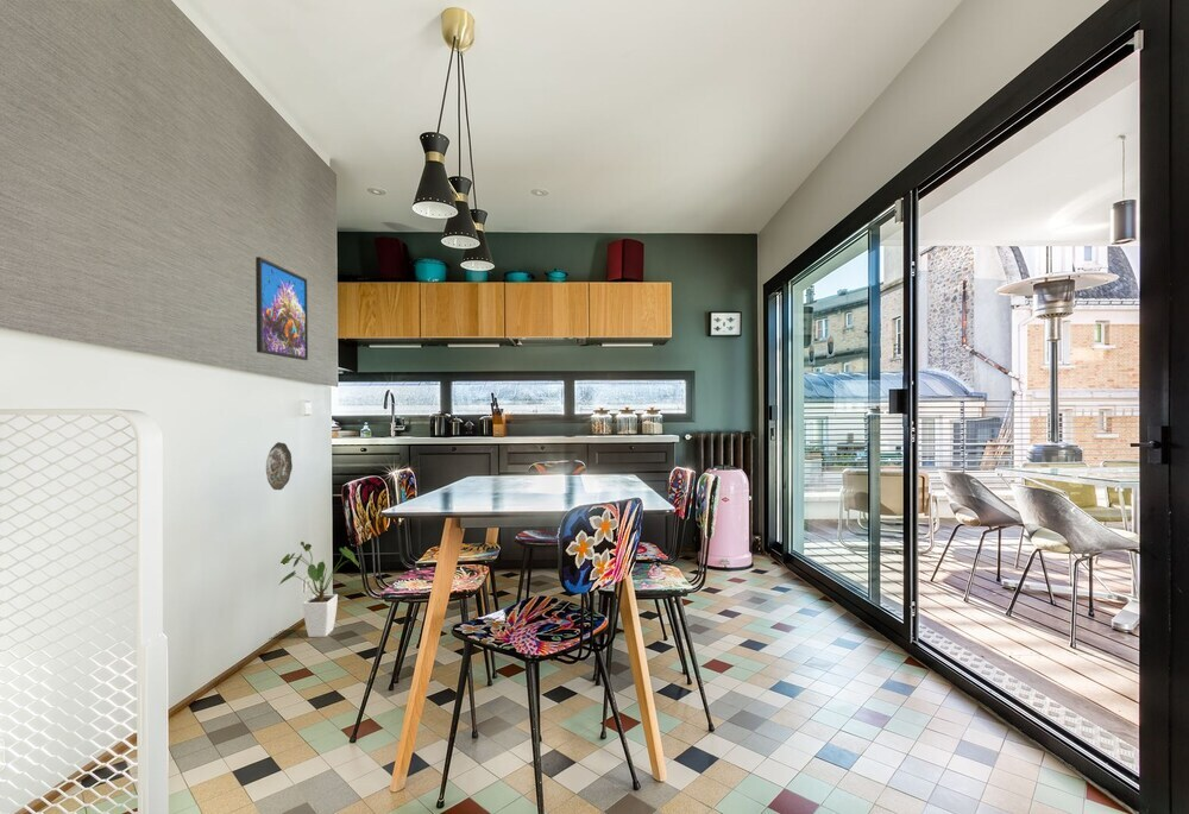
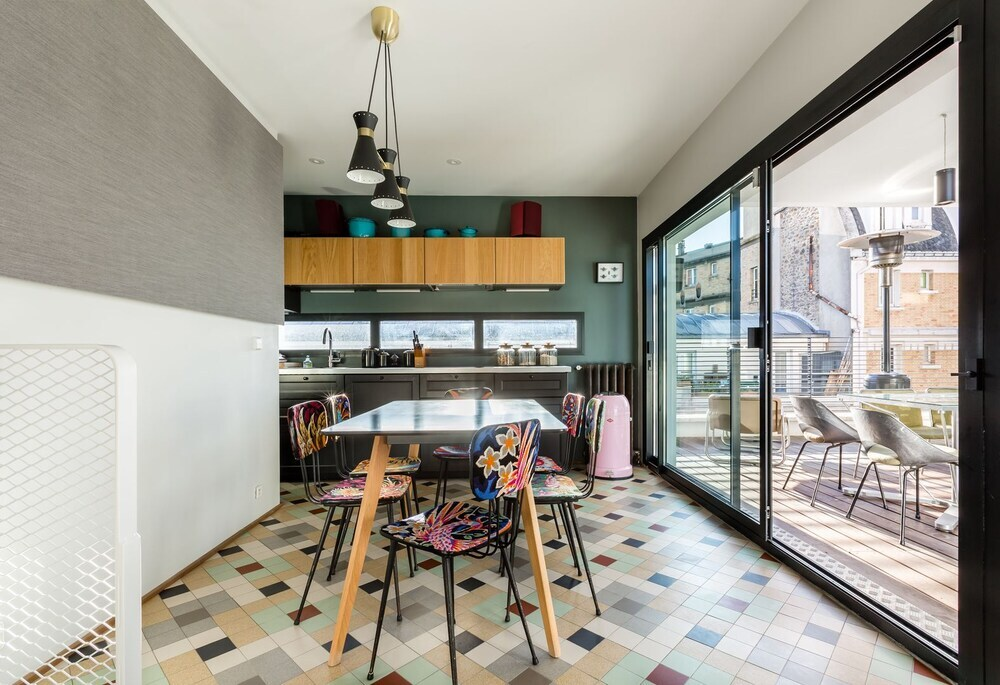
- decorative plate (277, 466)
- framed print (283, 313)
- house plant (322, 587)
